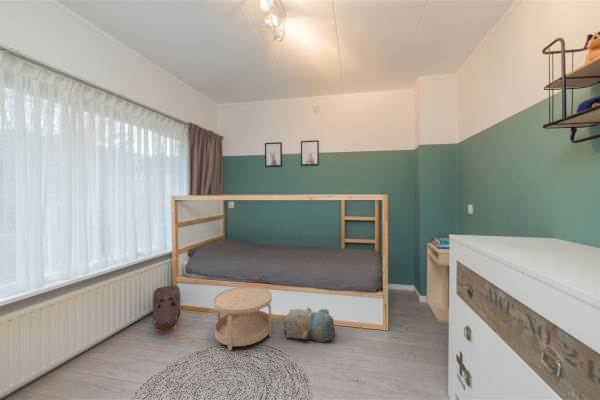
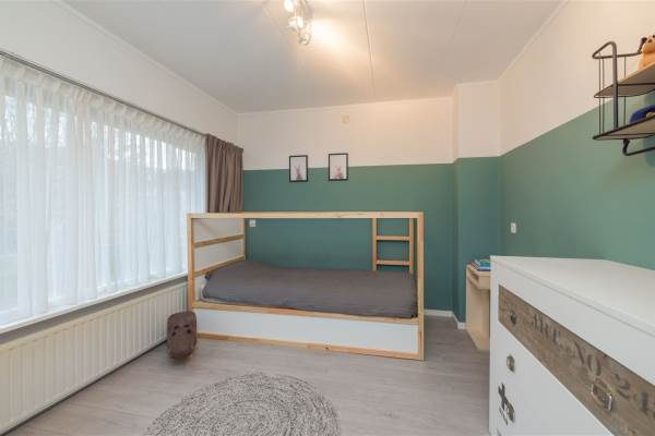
- side table (243, 314)
- plush toy (308, 323)
